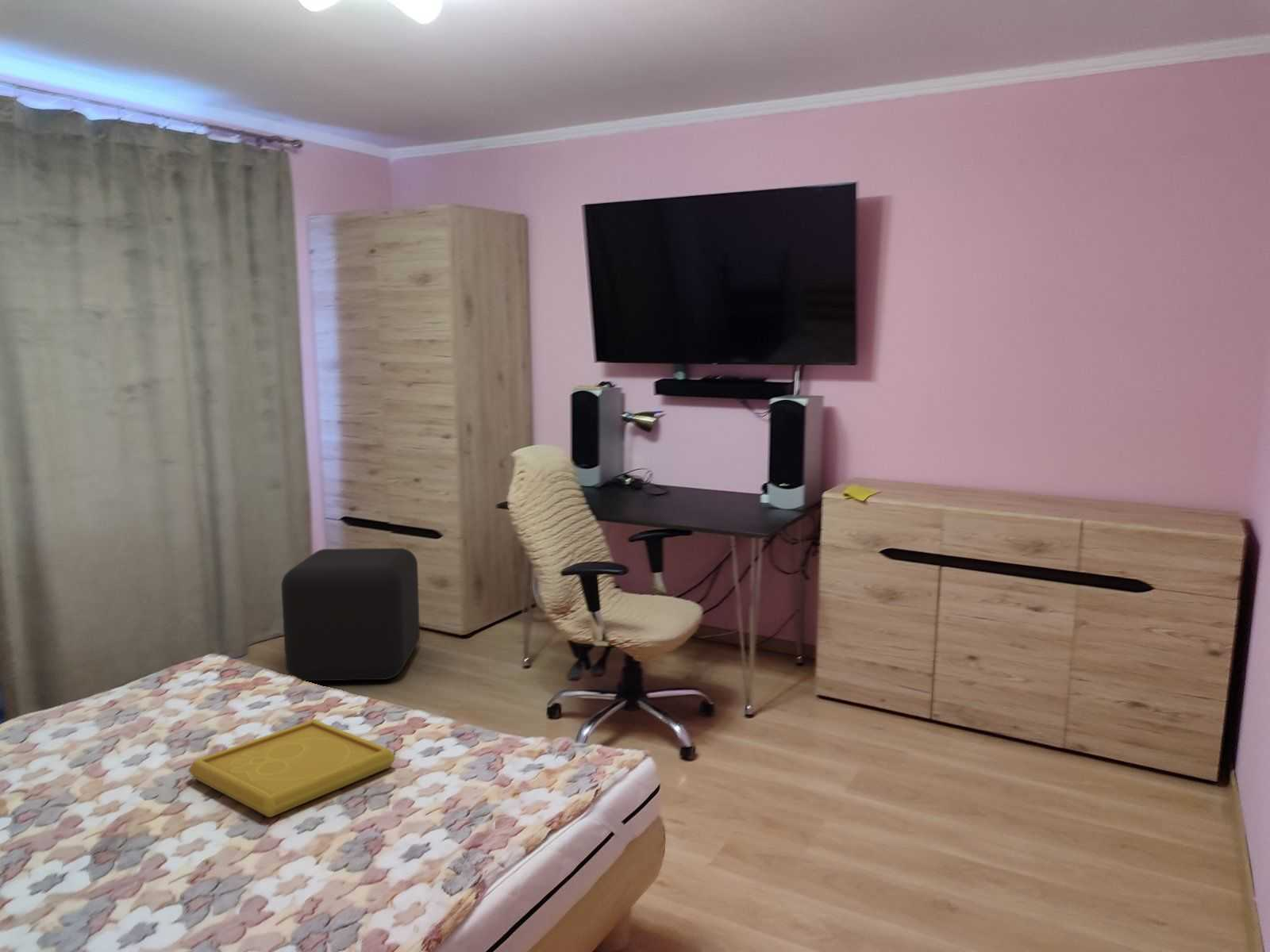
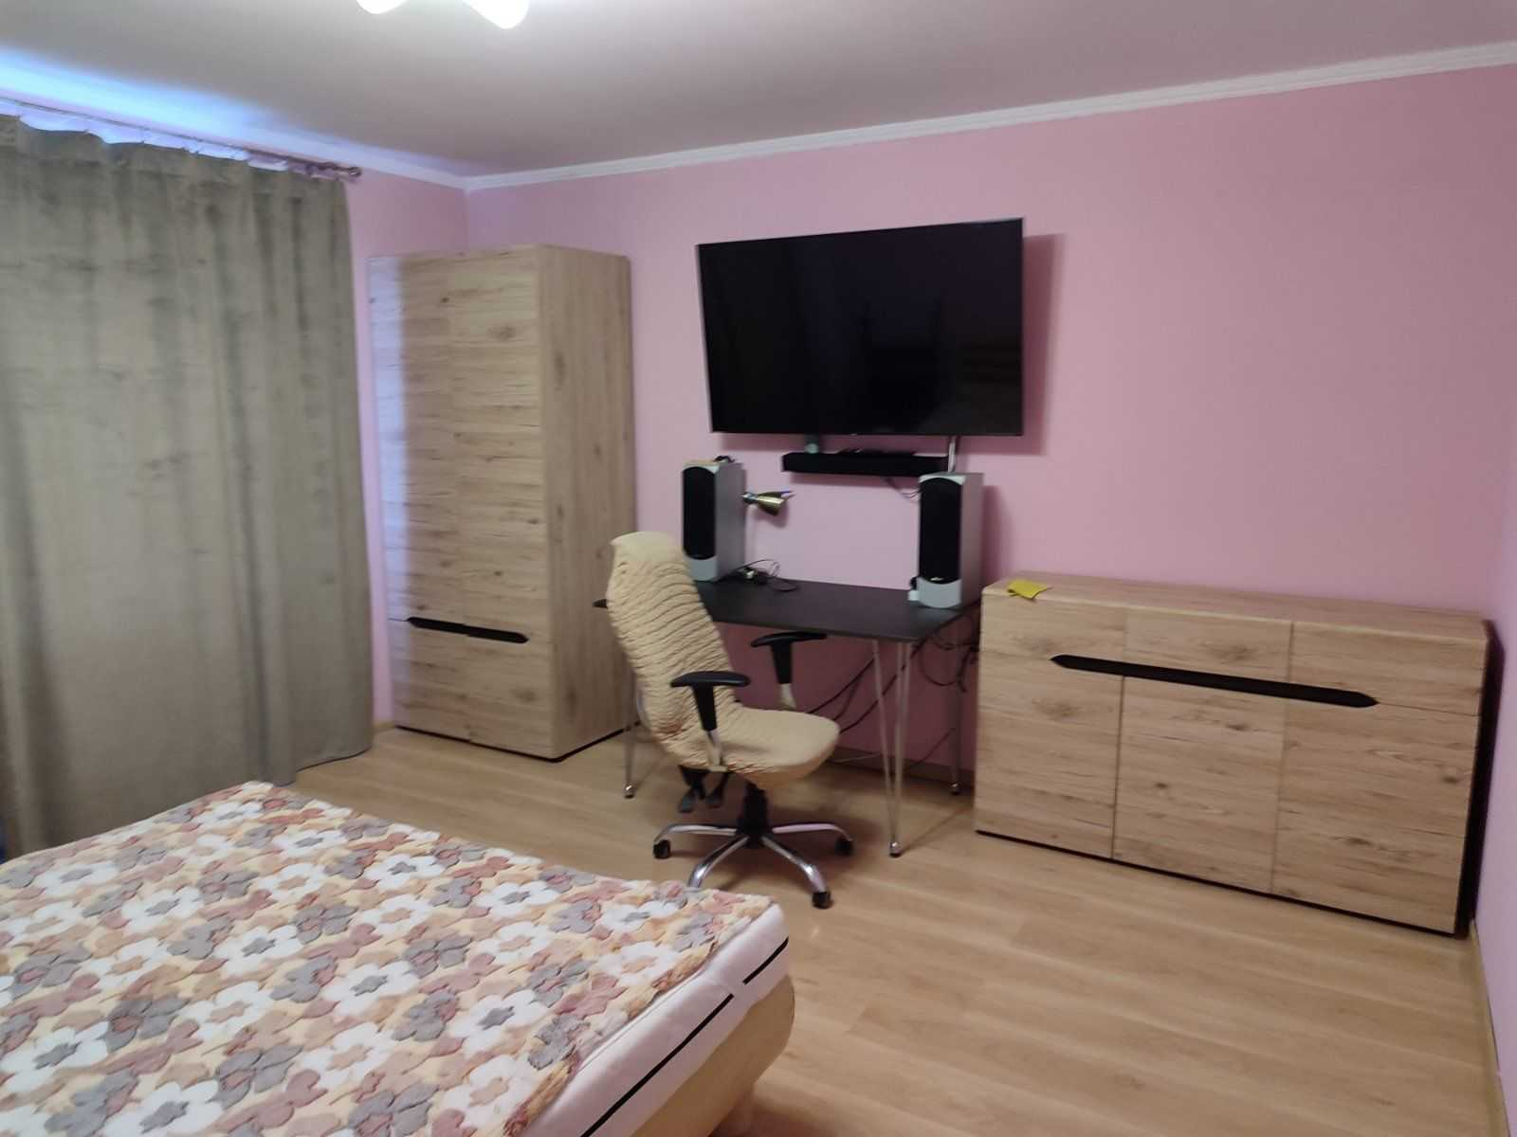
- cube (354, 612)
- serving tray (294, 763)
